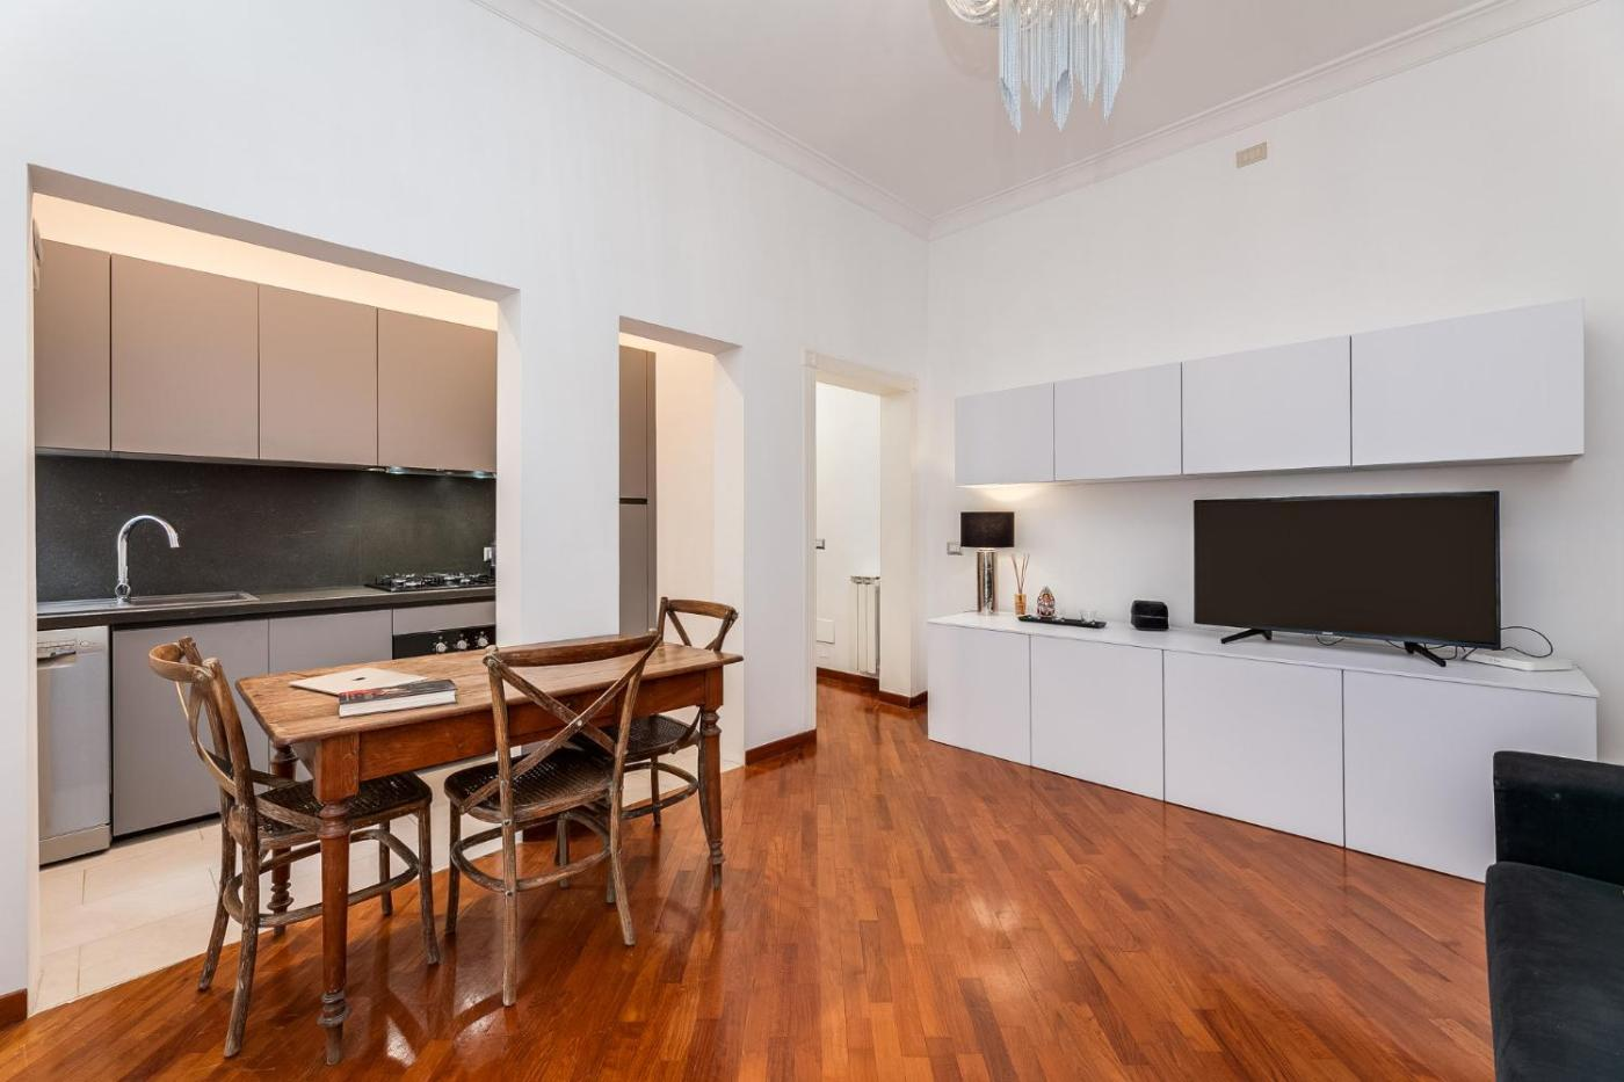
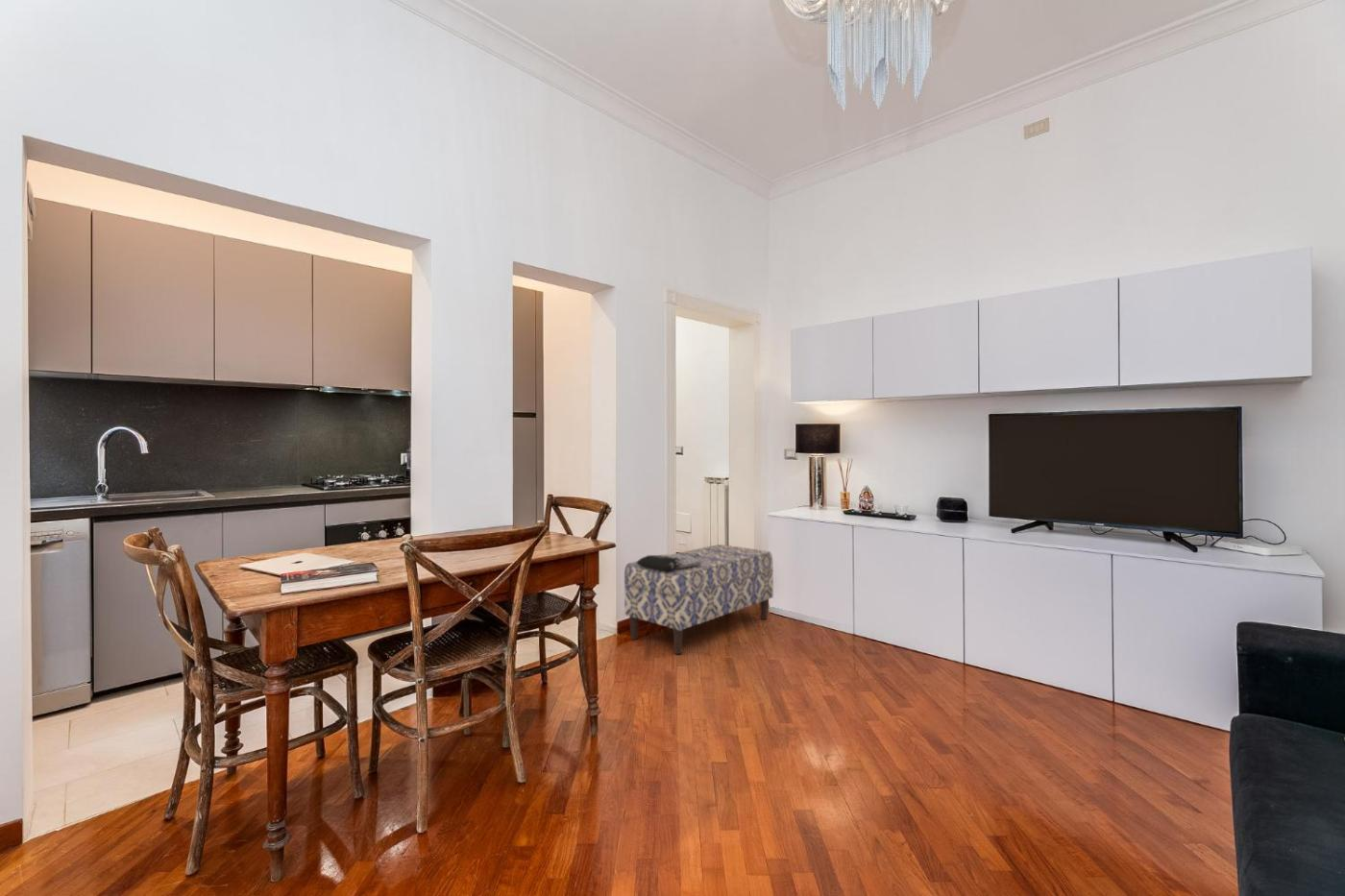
+ bench (702, 593)
+ tote bag (675, 559)
